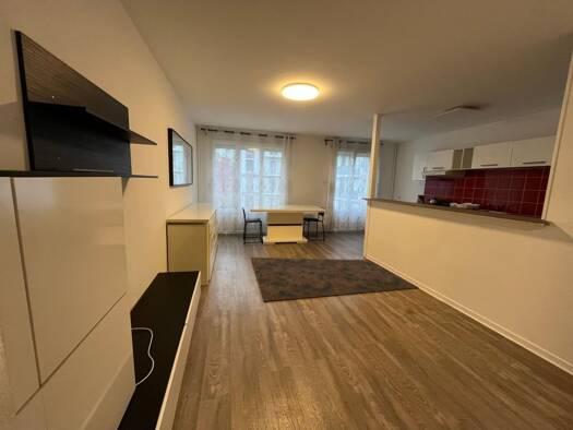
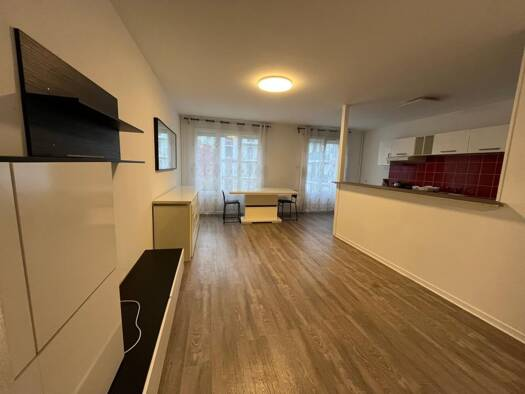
- rug (317, 264)
